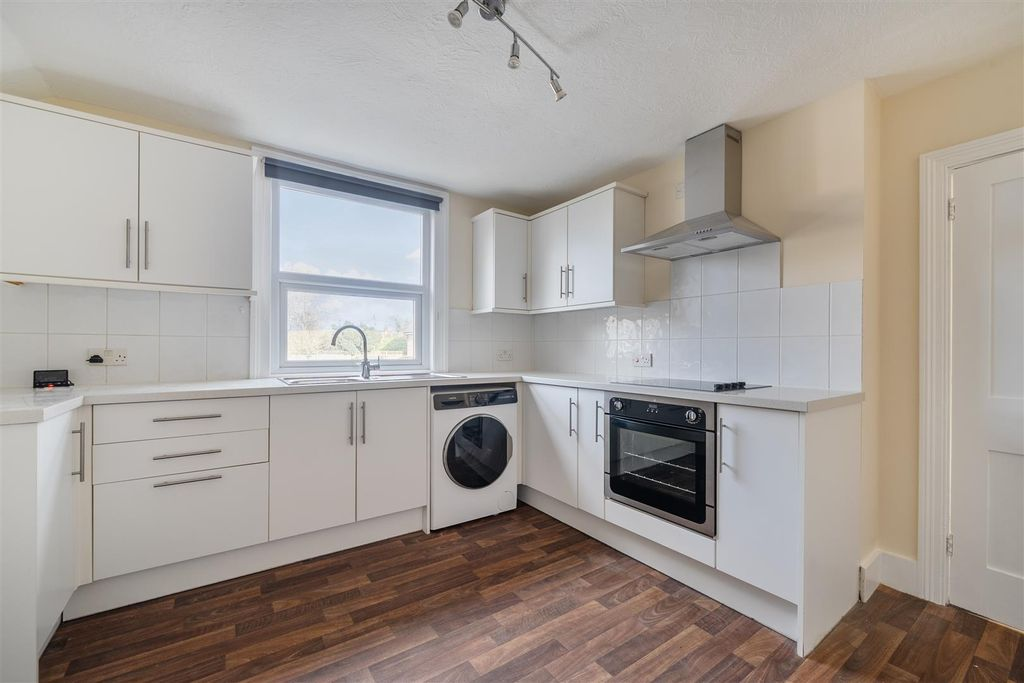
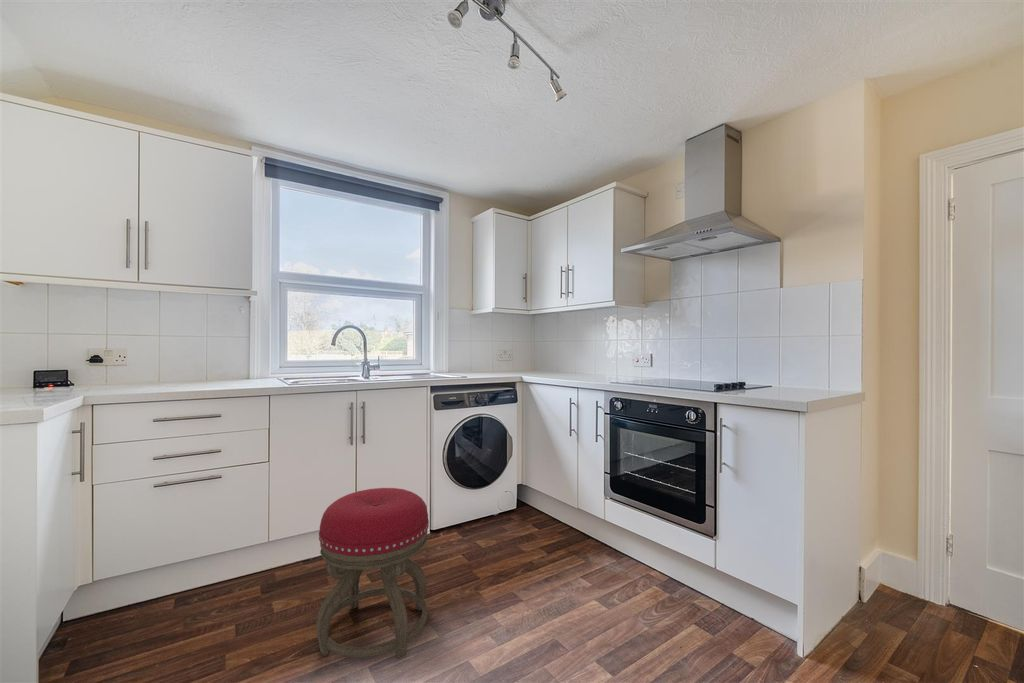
+ stool (375, 564)
